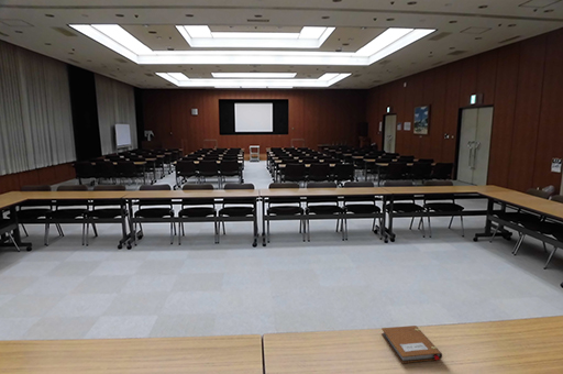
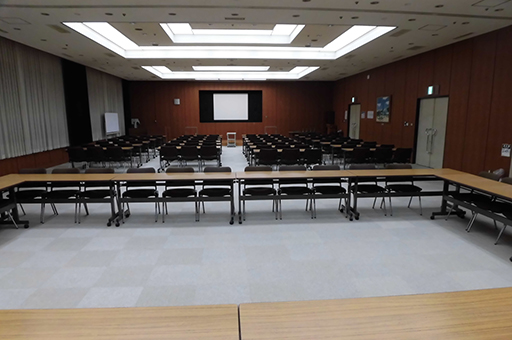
- notebook (410, 343)
